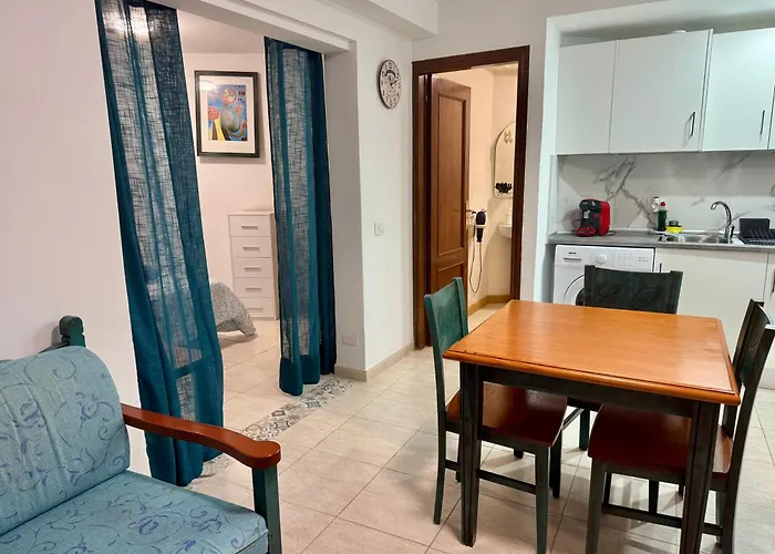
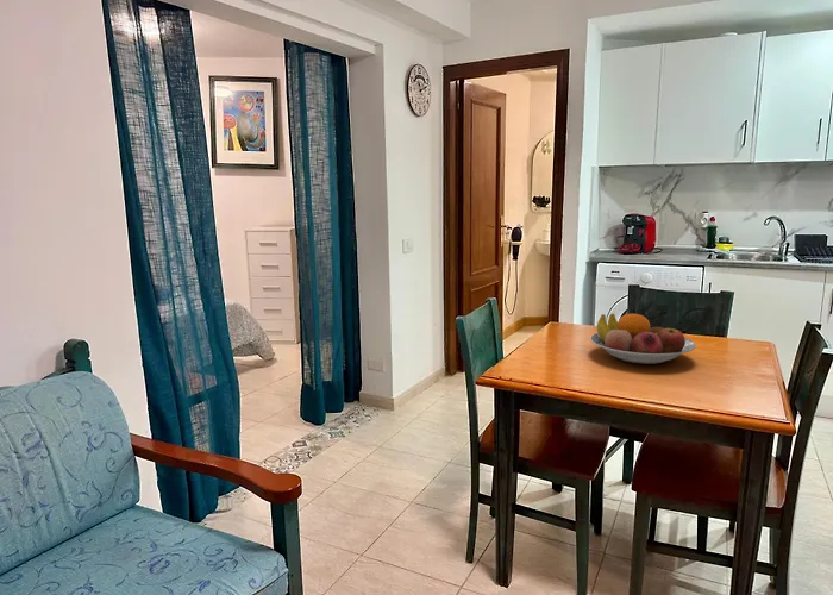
+ fruit bowl (641, 337)
